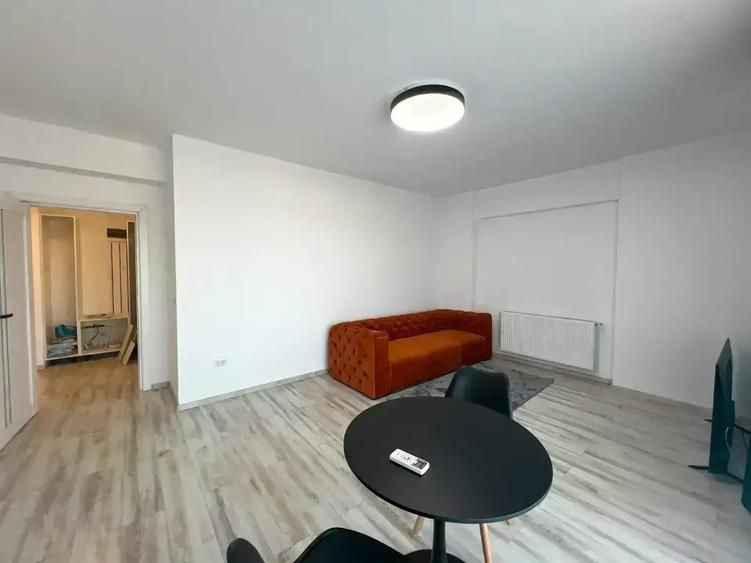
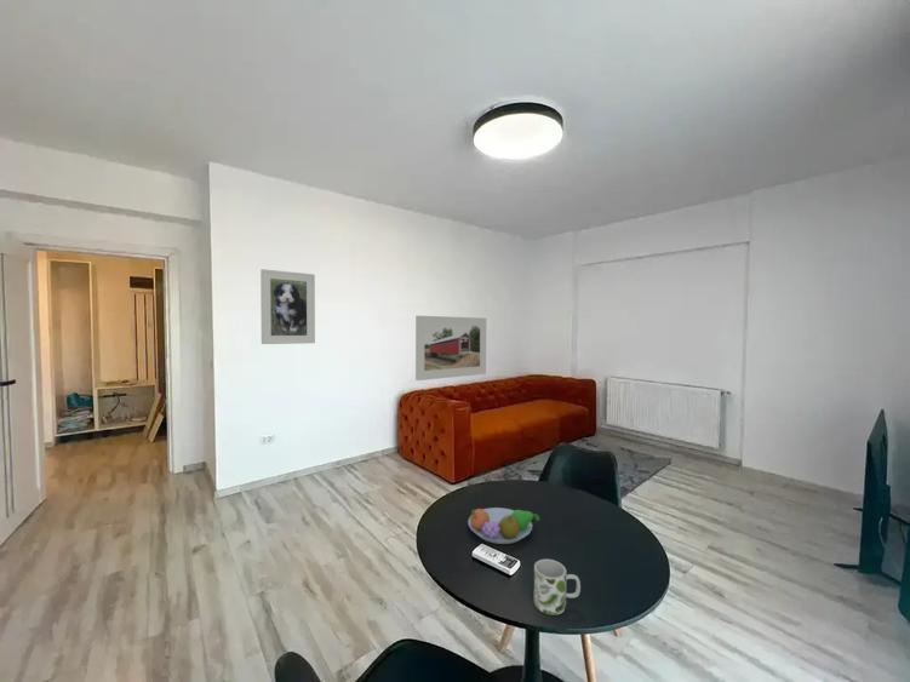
+ fruit bowl (502, 517)
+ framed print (453, 346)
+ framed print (288, 308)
+ mug (556, 585)
